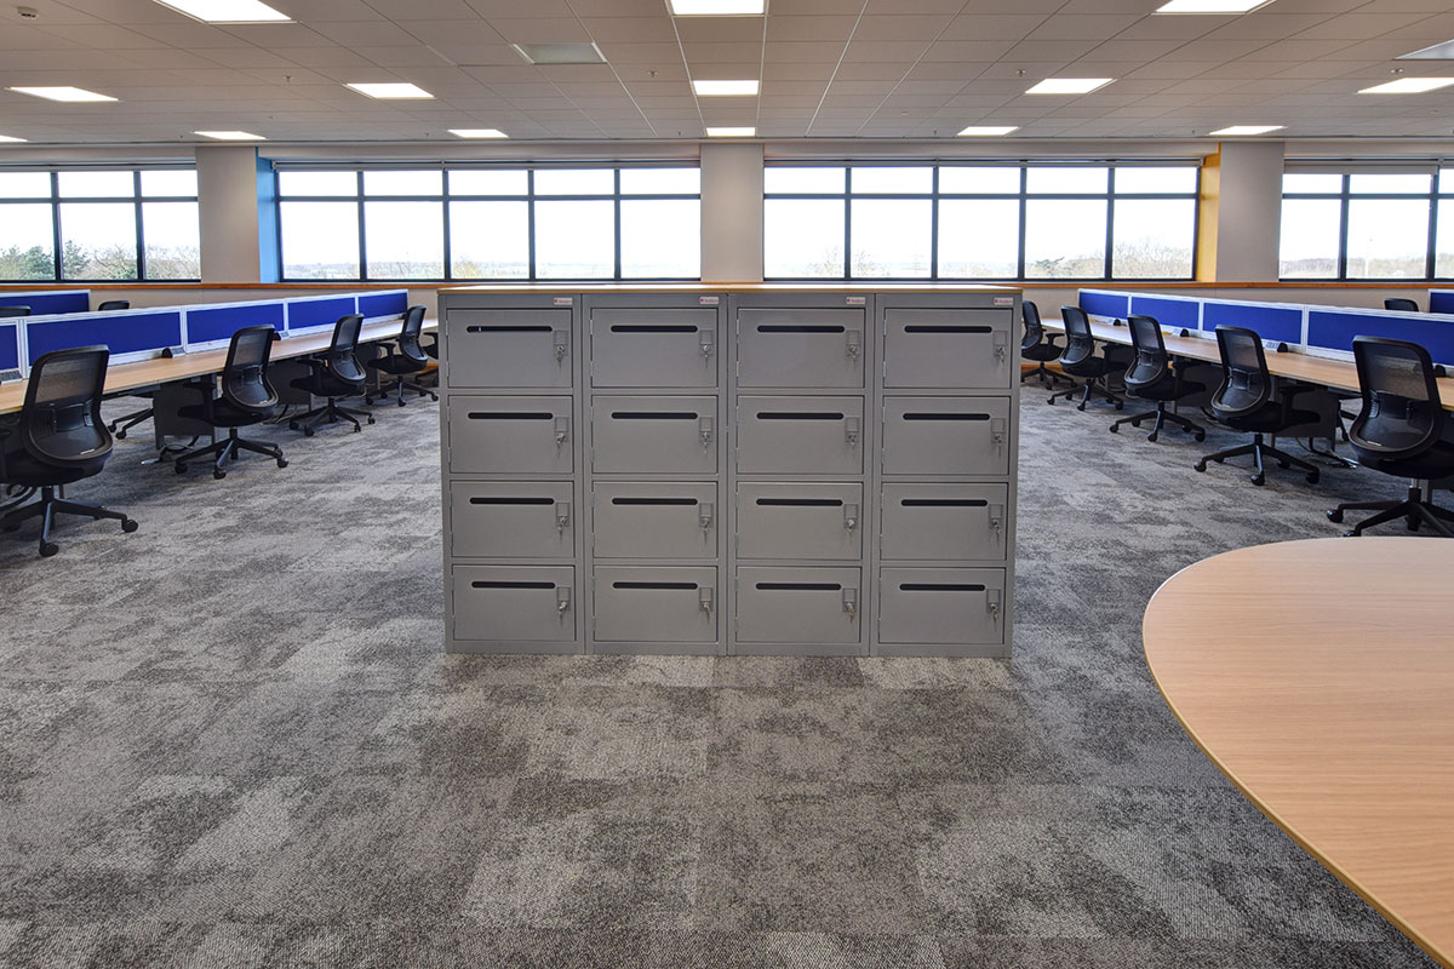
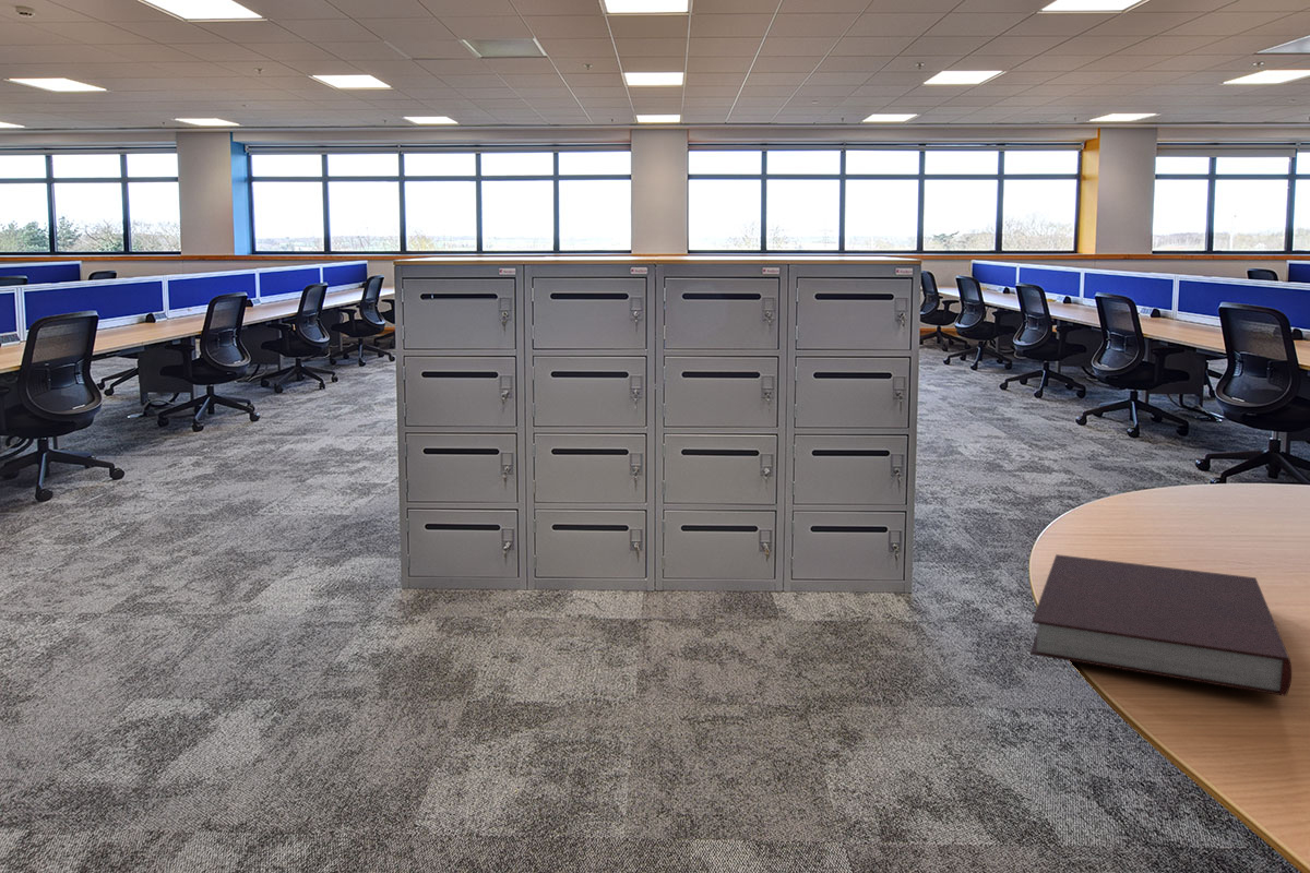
+ notebook (1152, 613)
